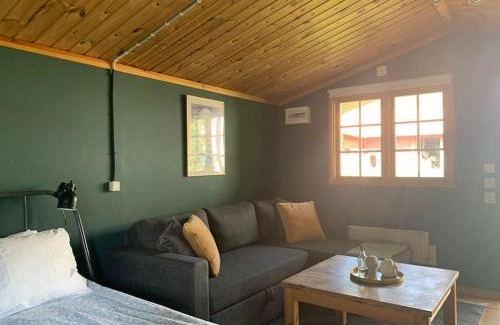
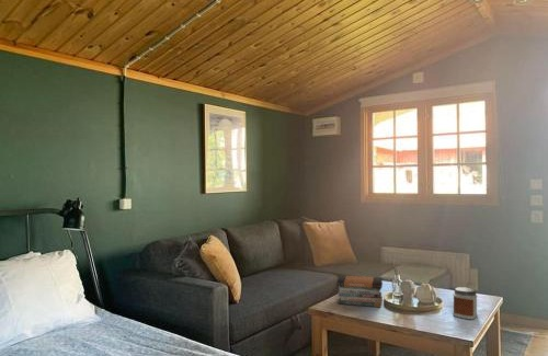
+ jar (465, 302)
+ book stack (359, 290)
